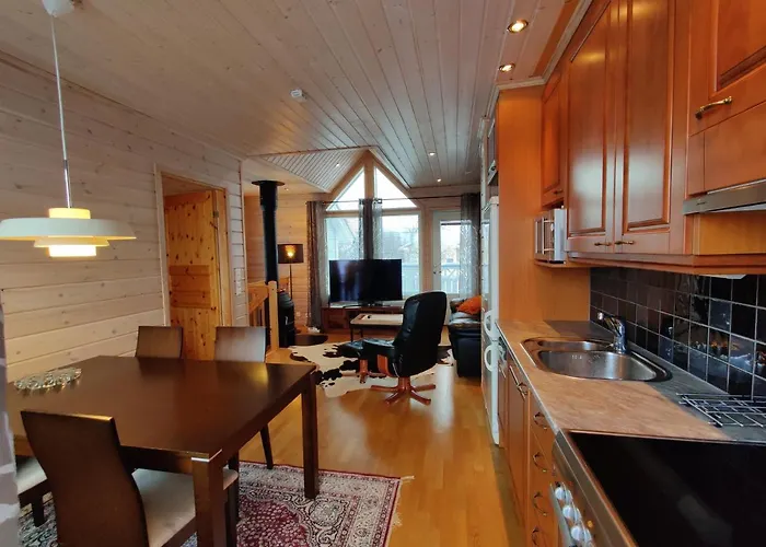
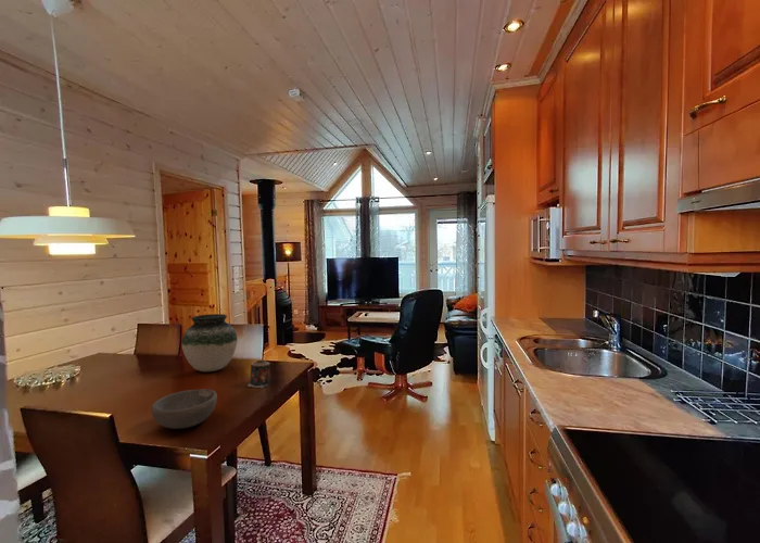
+ bowl (186, 411)
+ candle (259, 372)
+ vase (210, 342)
